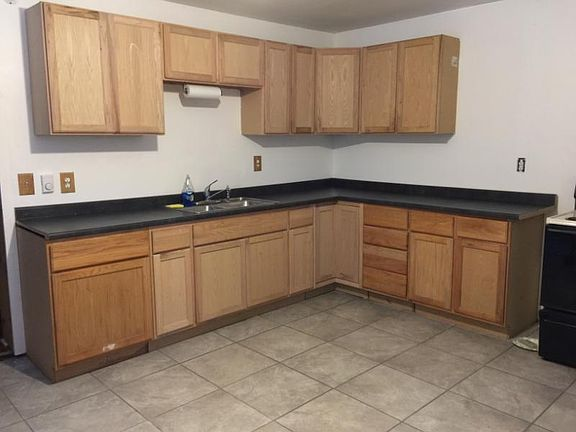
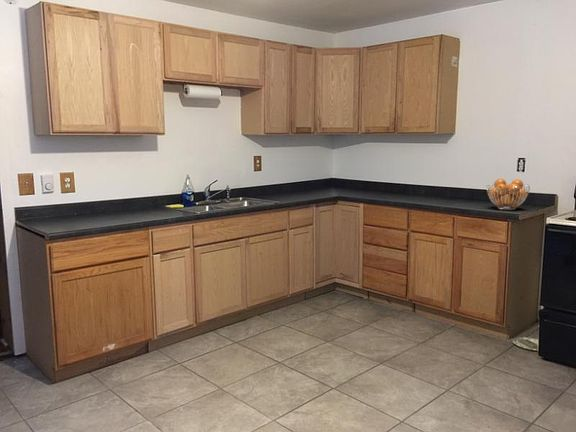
+ fruit basket (507, 193)
